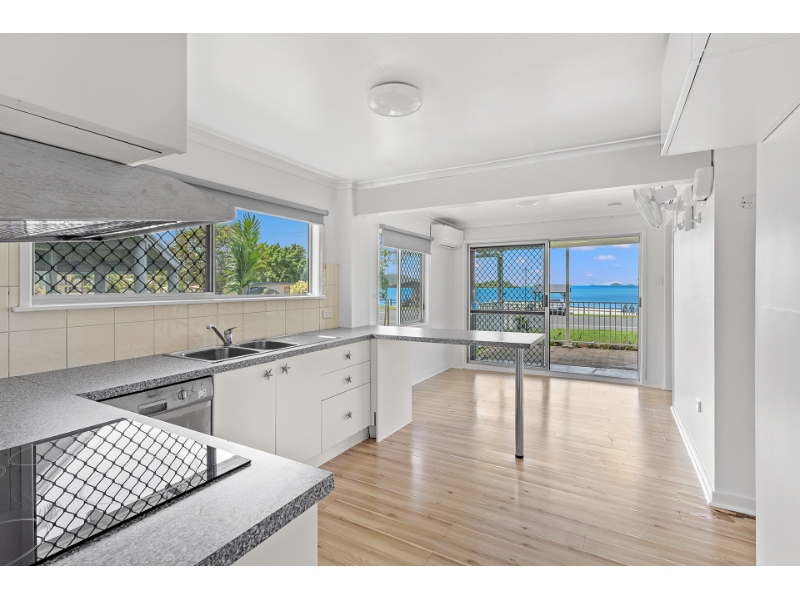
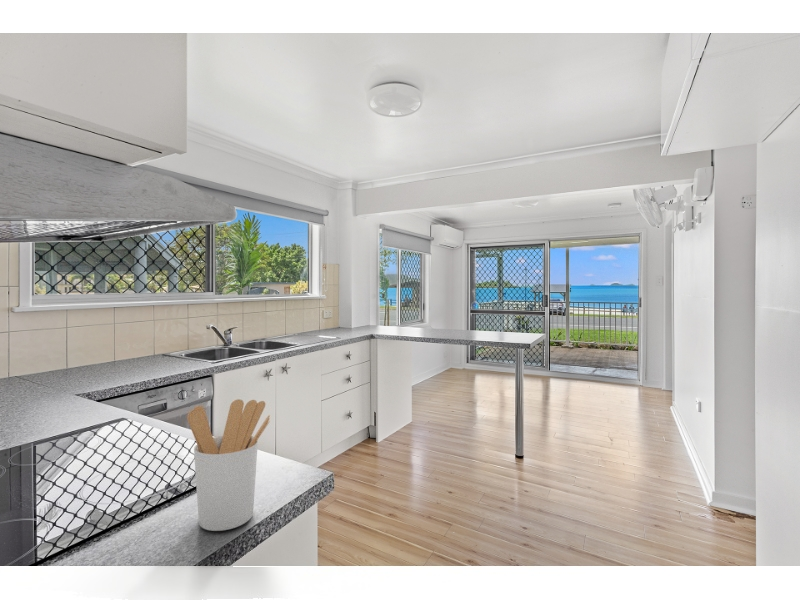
+ utensil holder (233, 456)
